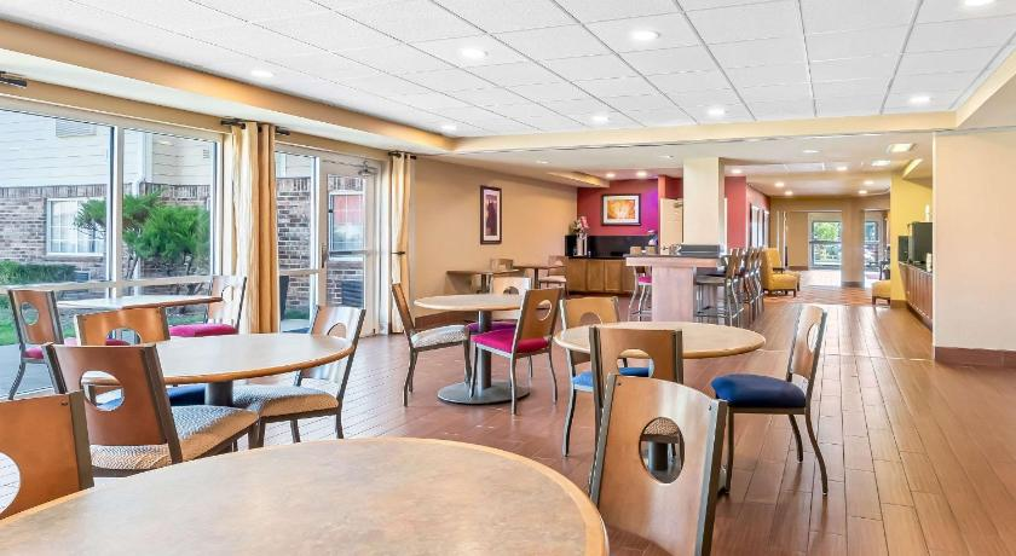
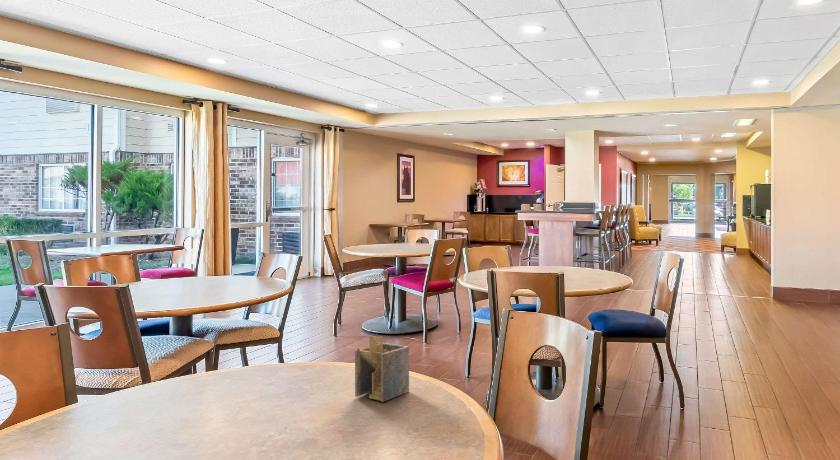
+ napkin holder (382, 363)
